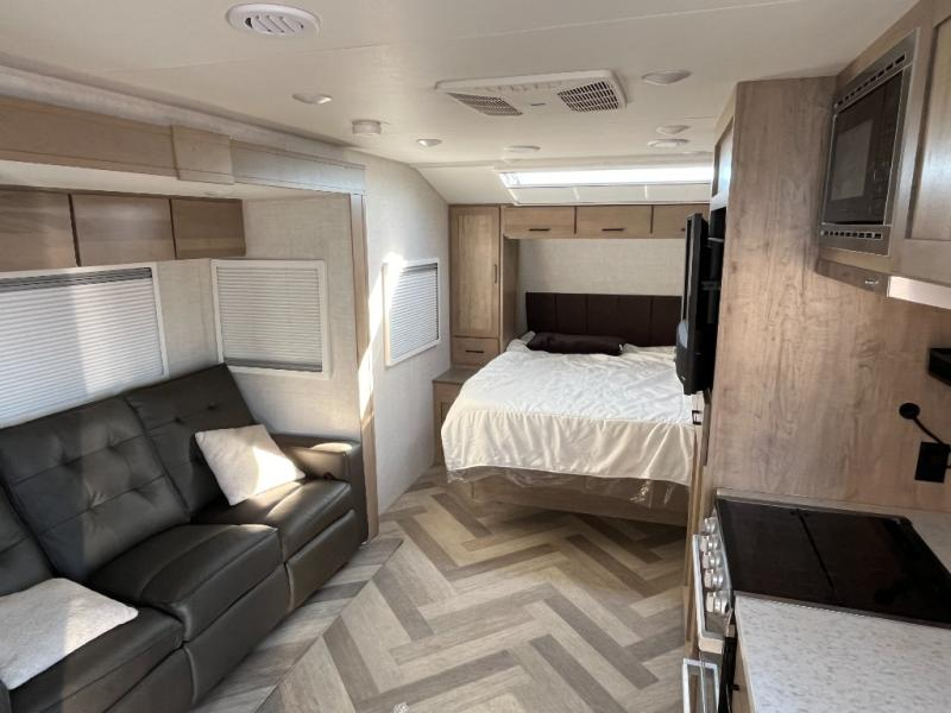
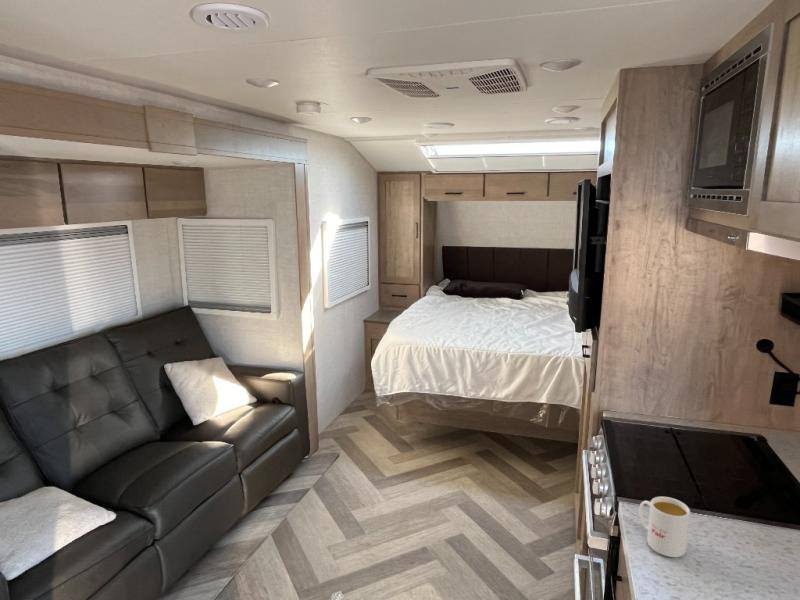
+ mug (661, 522)
